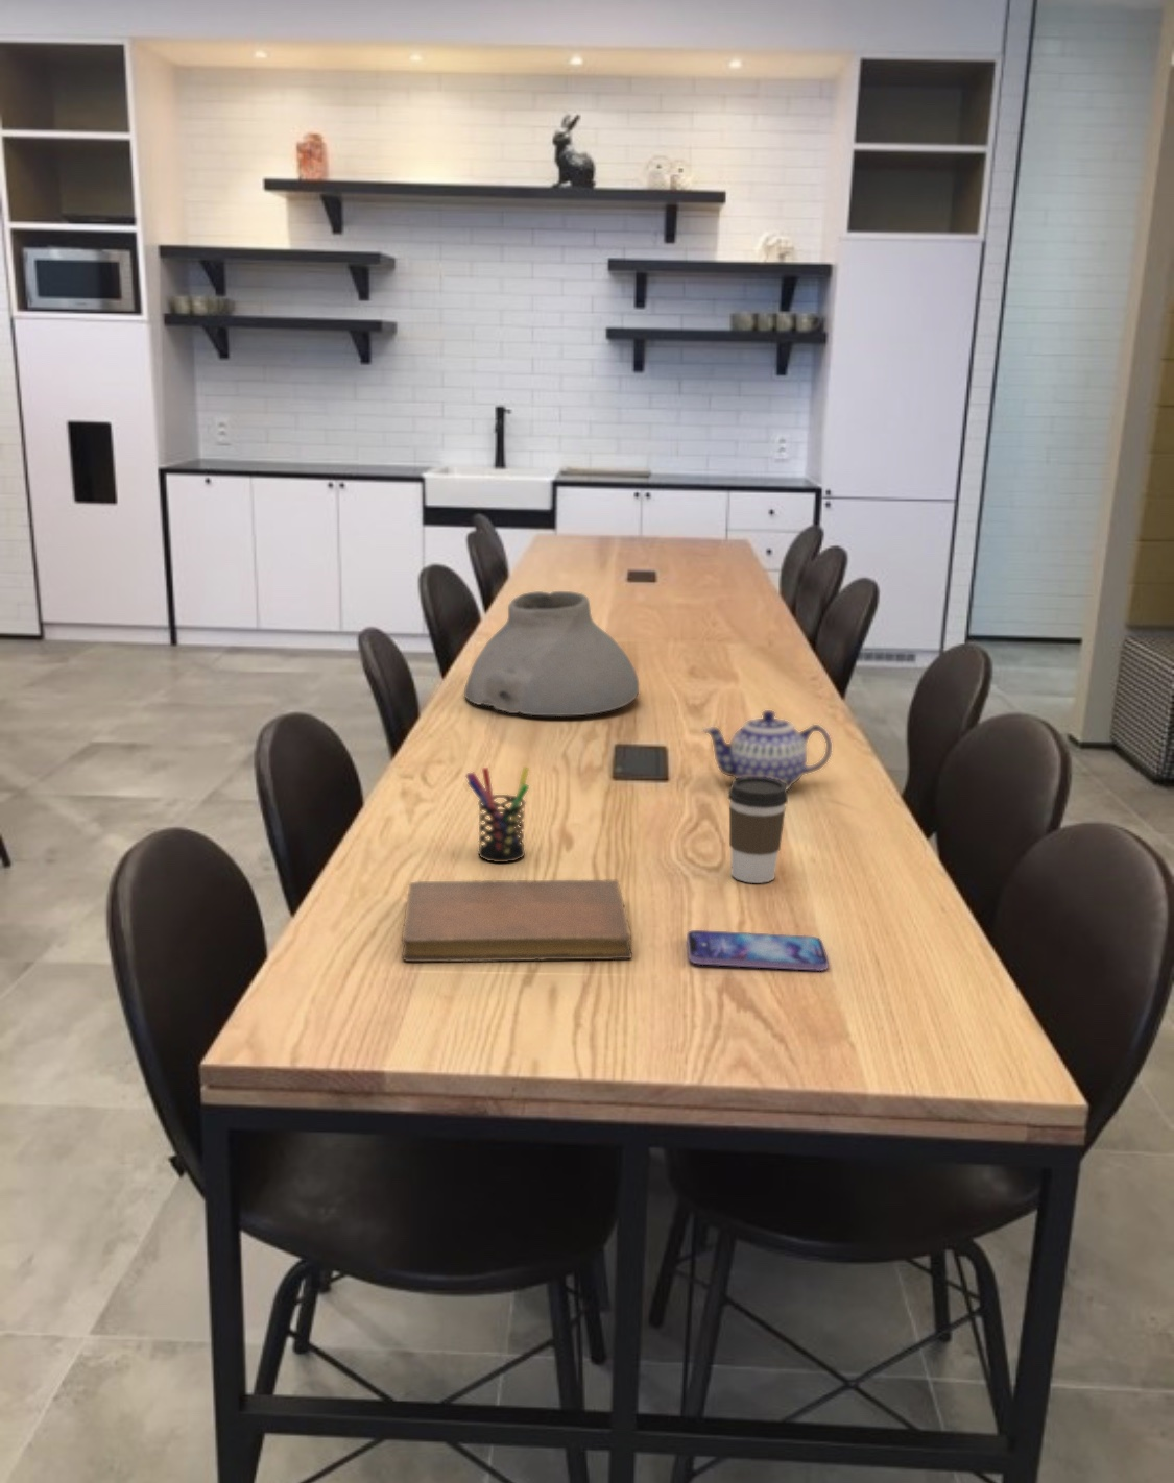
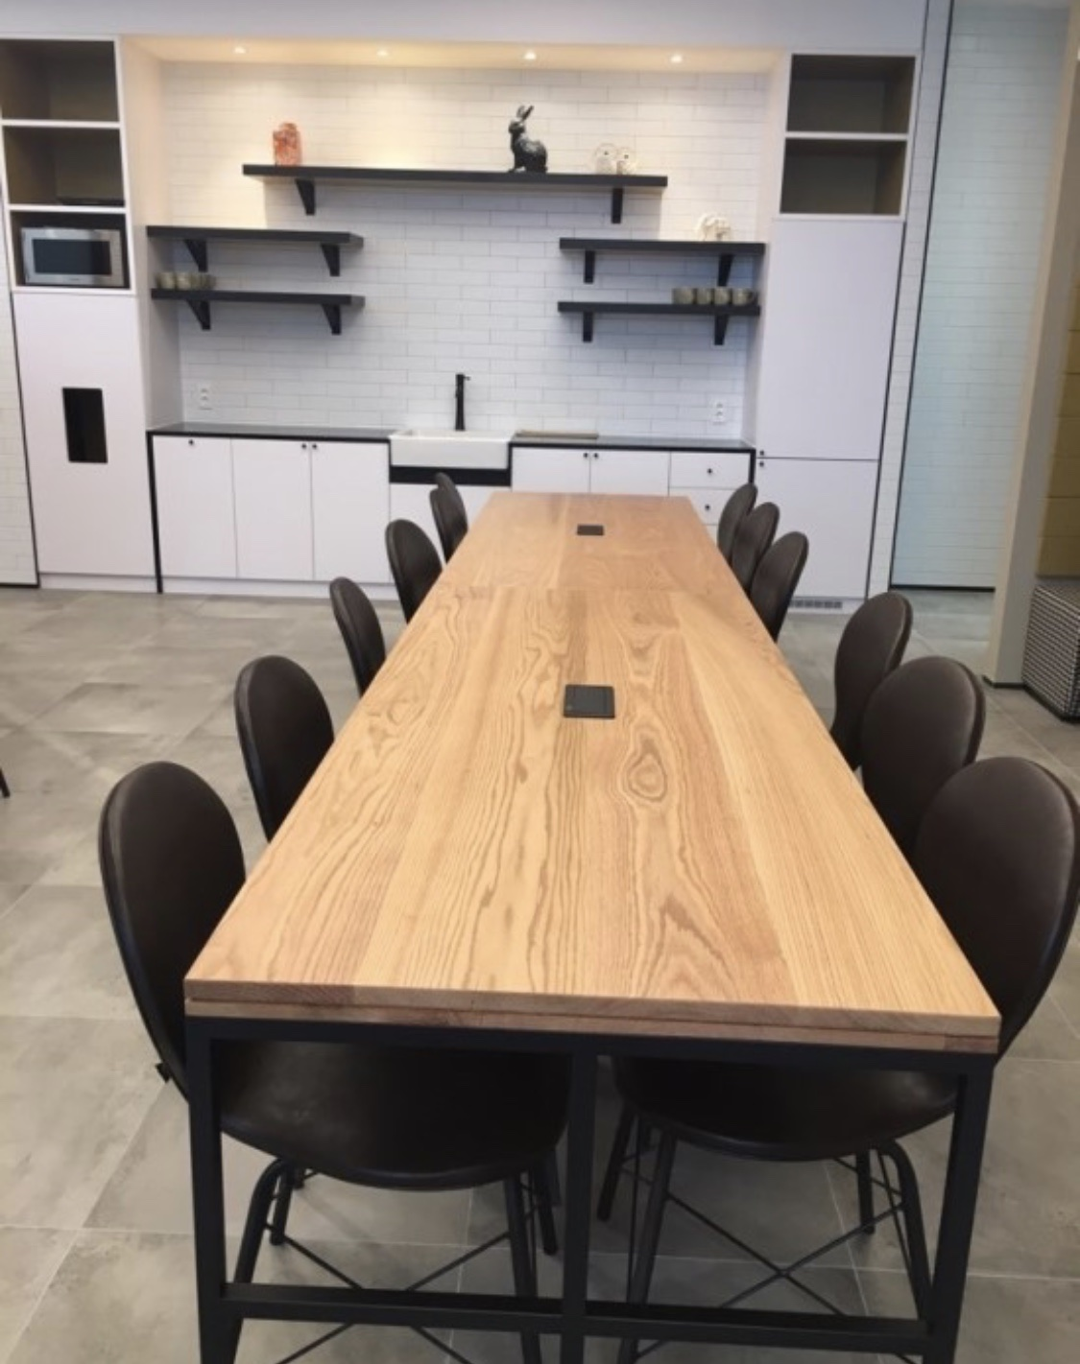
- teapot (767, 748)
- vase (550, 645)
- smartphone (755, 949)
- coffee cup (755, 831)
- pen holder (503, 810)
- notebook (515, 917)
